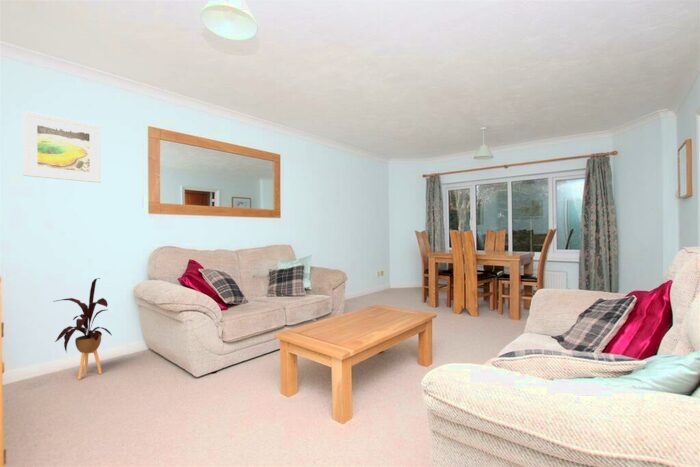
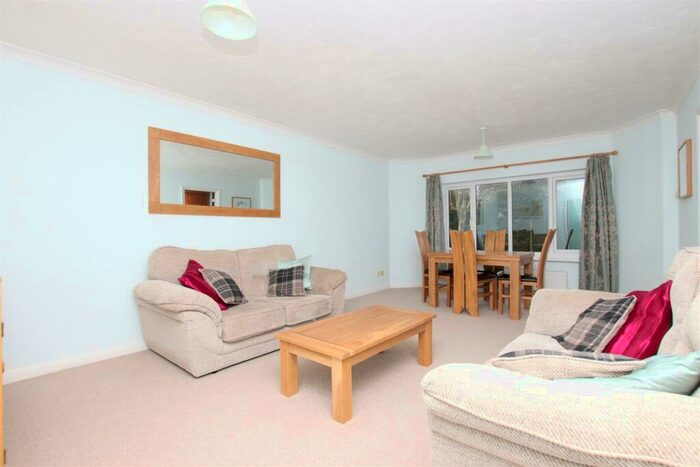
- house plant (83, 328)
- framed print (64, 149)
